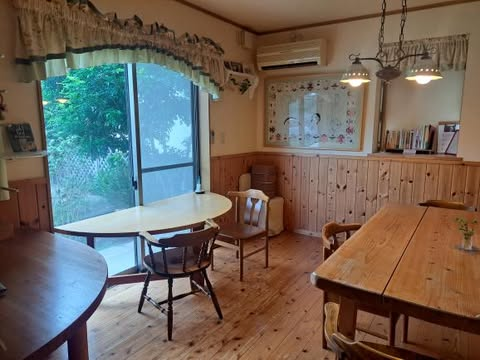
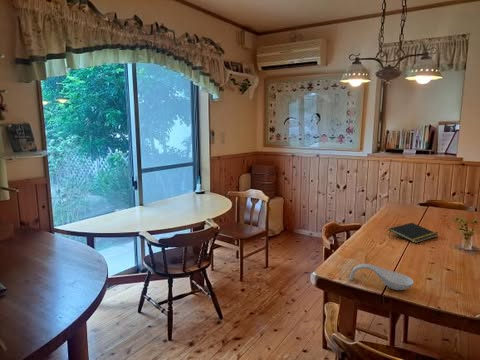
+ notepad (413, 232)
+ spoon rest (381, 275)
